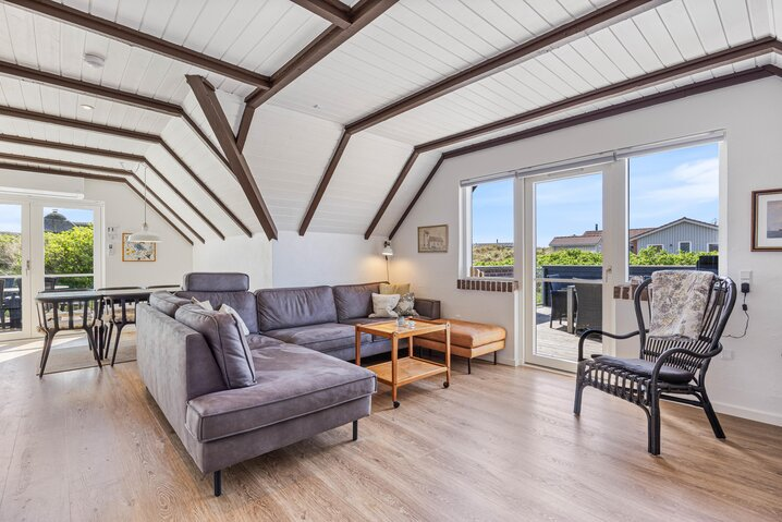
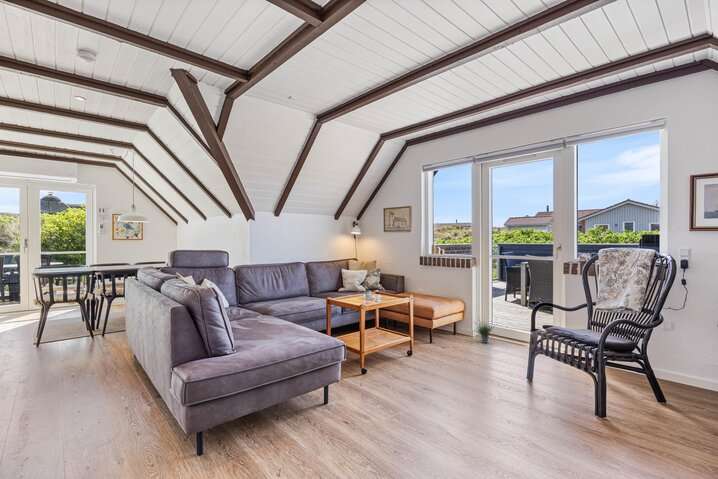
+ potted plant (485, 328)
